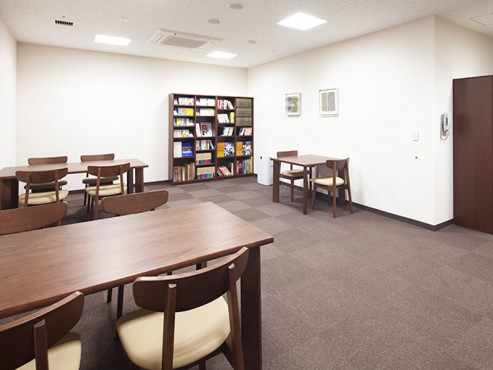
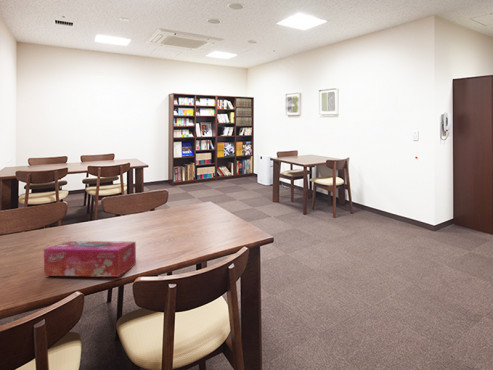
+ tissue box (92, 257)
